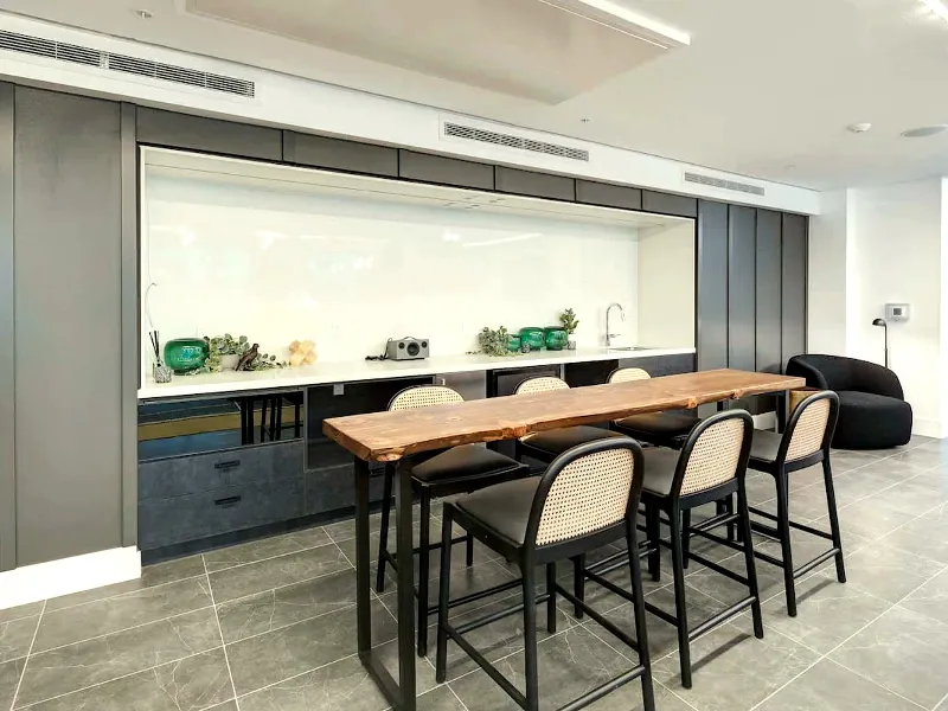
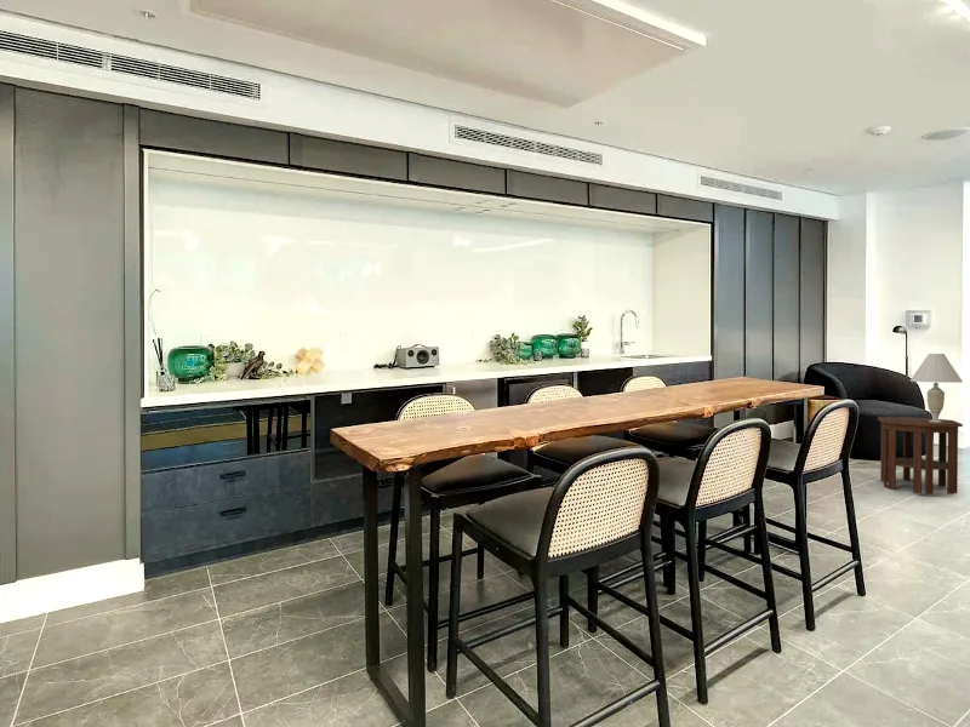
+ side table (917, 453)
+ table lamp (935, 387)
